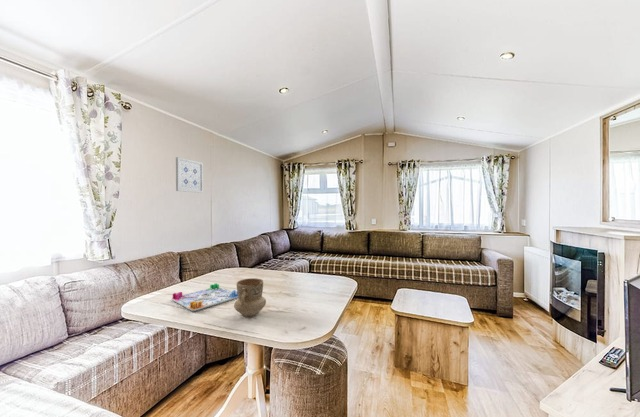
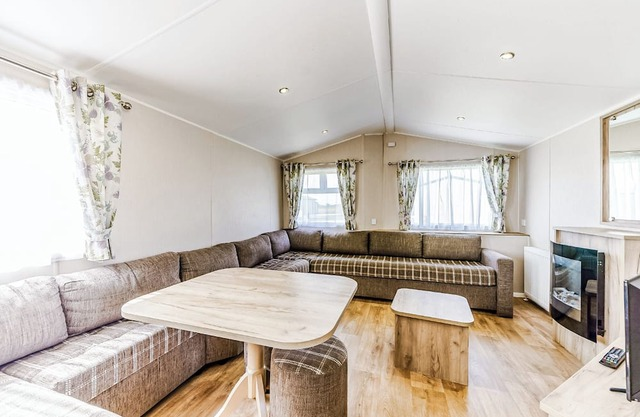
- mug (250, 297)
- board game (206, 295)
- wall art (190, 176)
